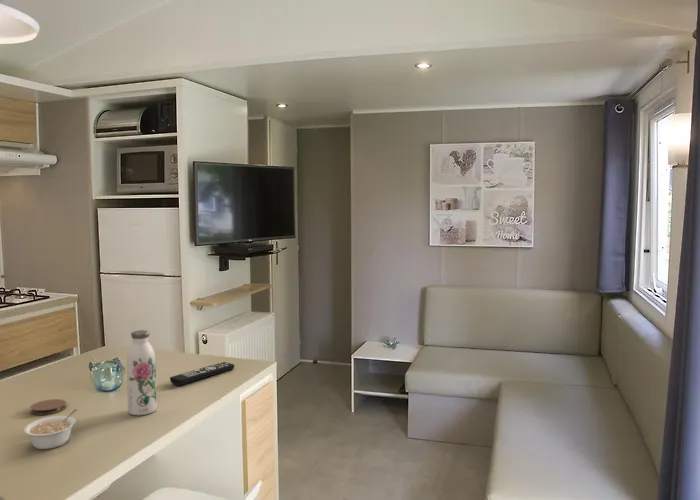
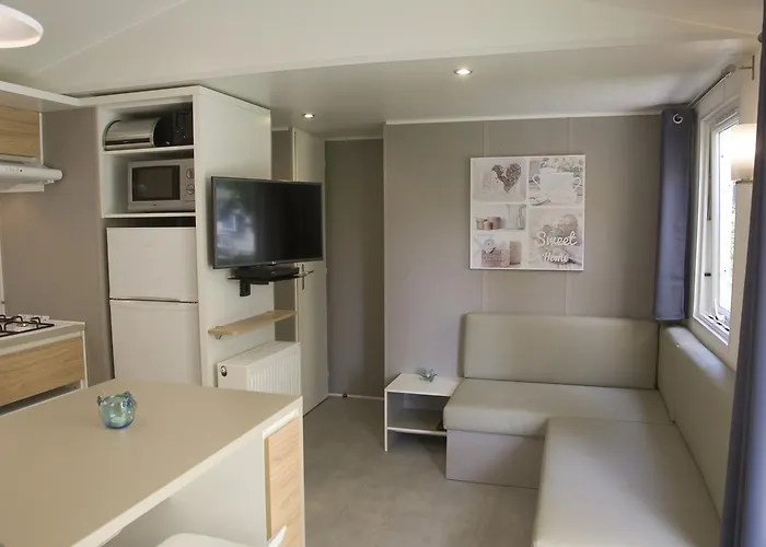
- coaster (48, 406)
- water bottle (141, 371)
- legume (51, 431)
- remote control (203, 373)
